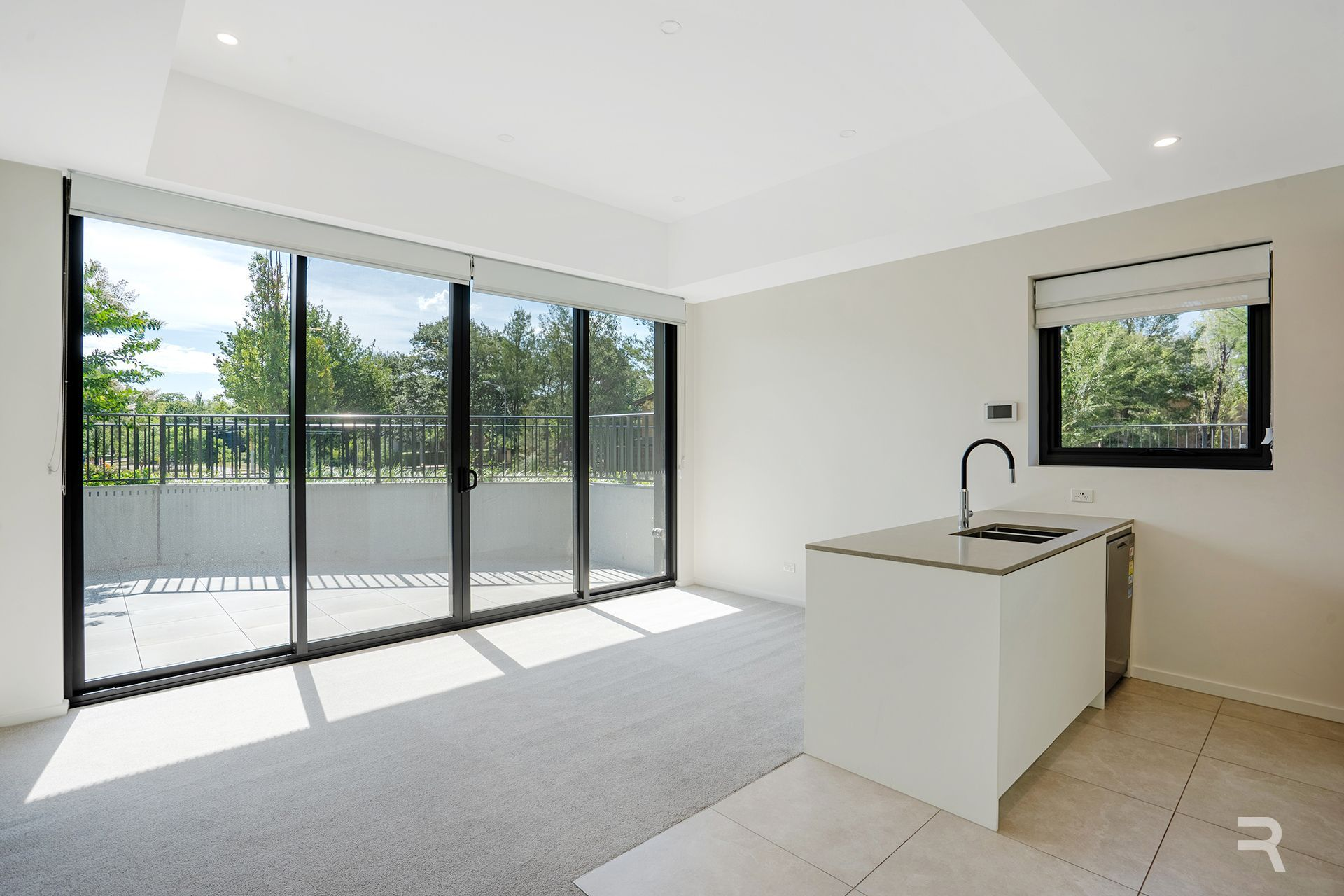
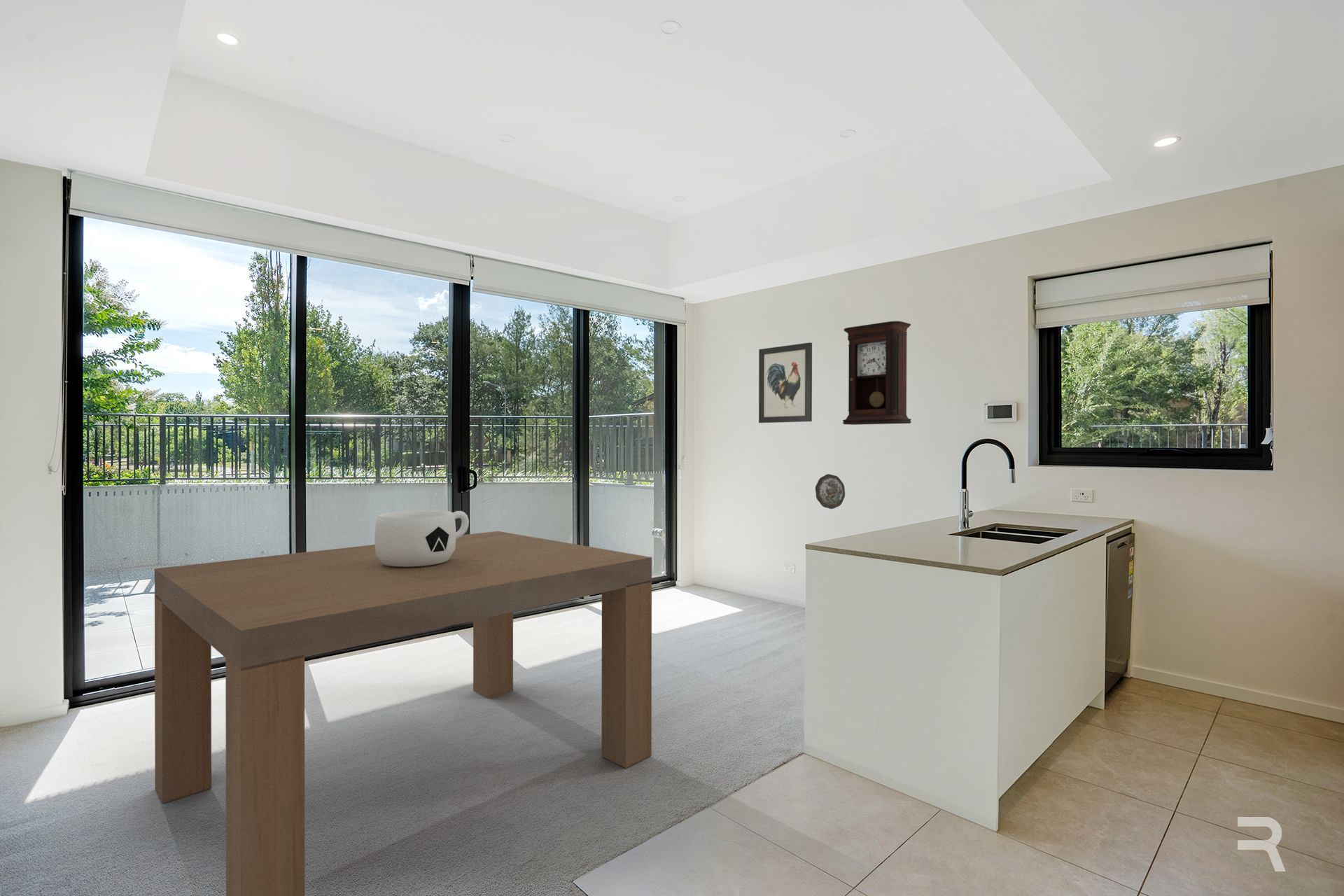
+ pendulum clock (874, 374)
+ wall art (784, 384)
+ decorative plate (830, 491)
+ dining table (412, 634)
